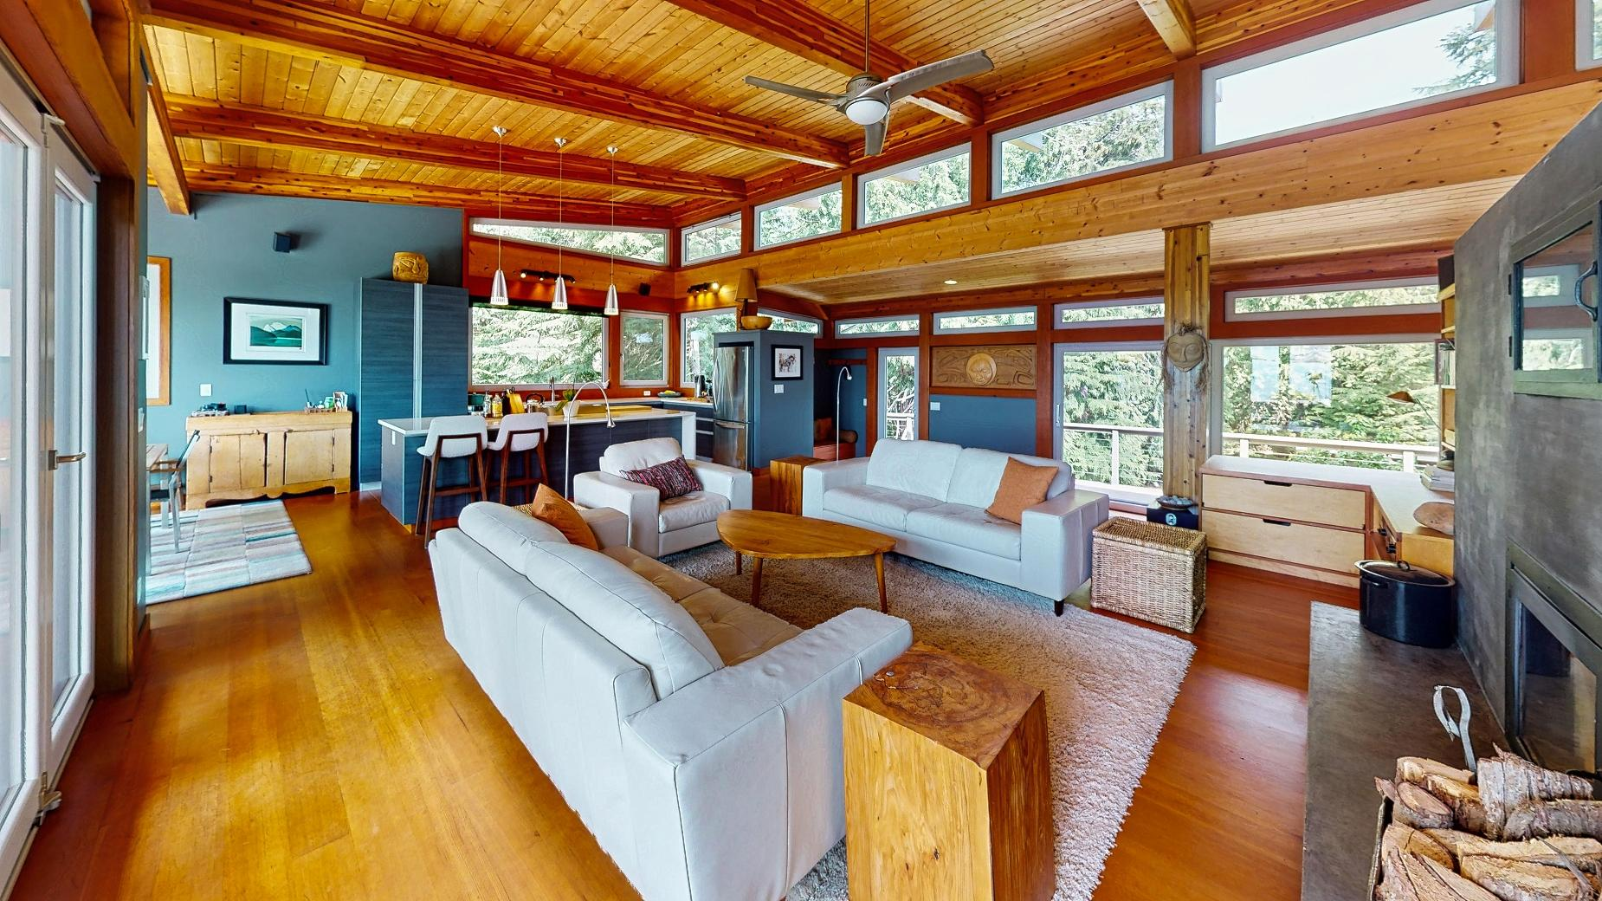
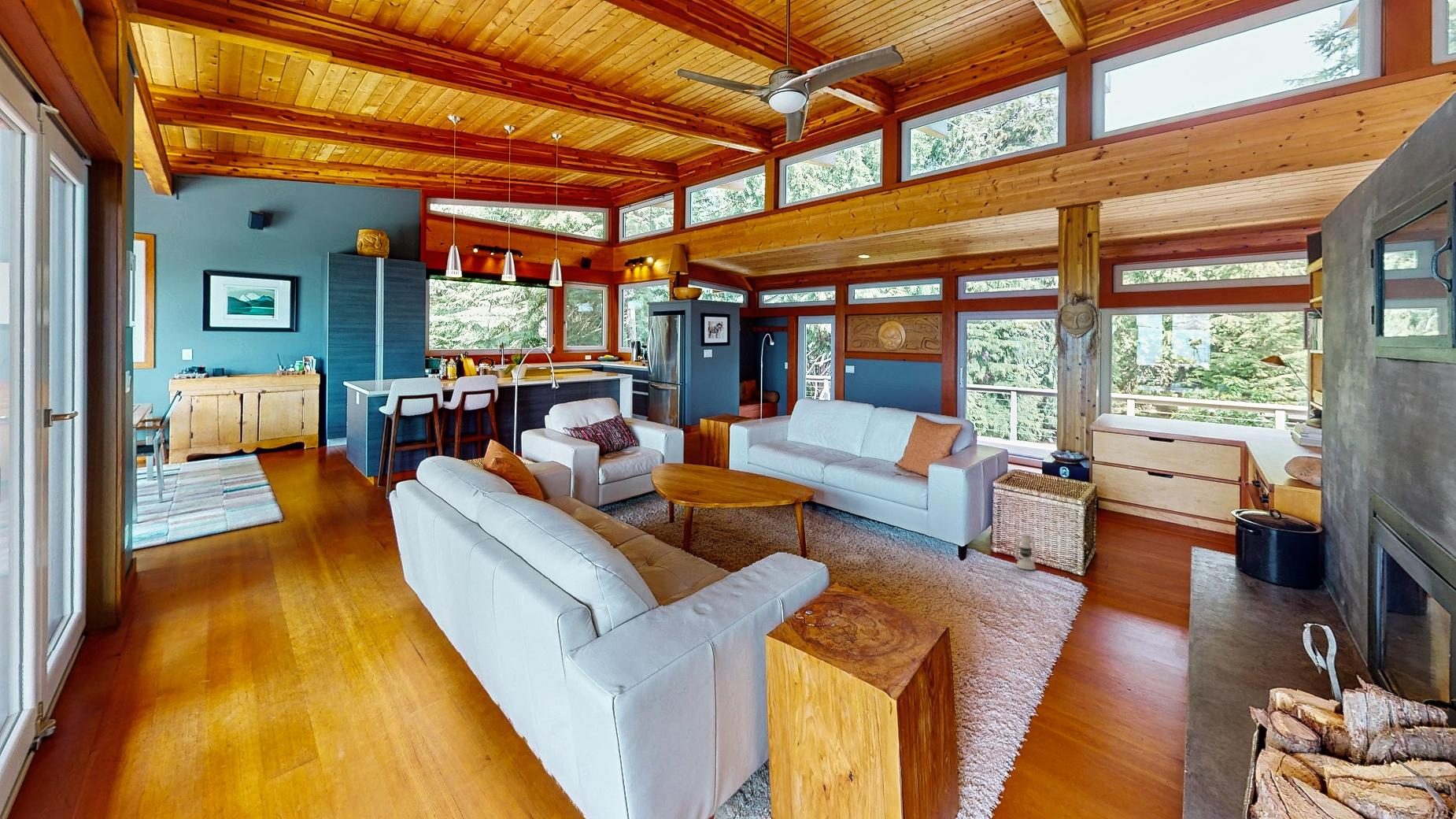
+ lantern (1025, 542)
